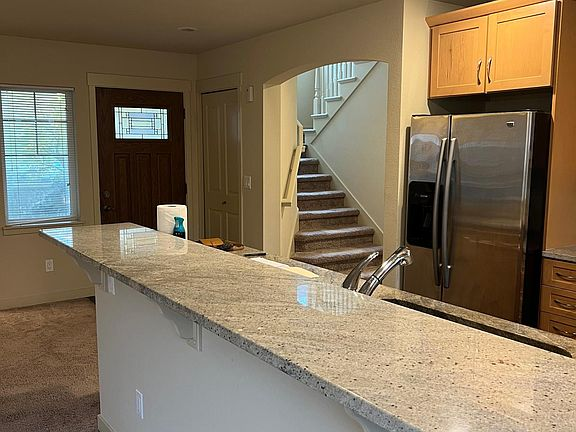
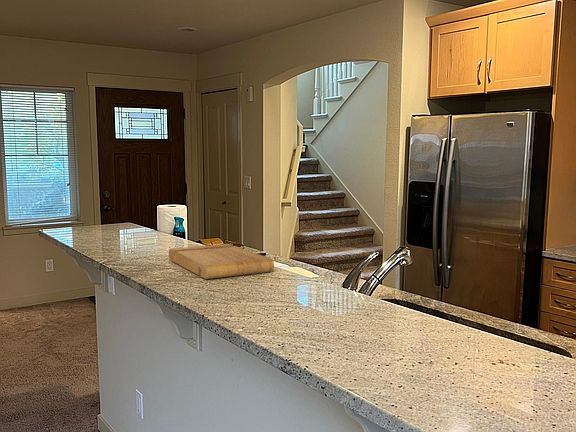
+ cutting board (218, 259)
